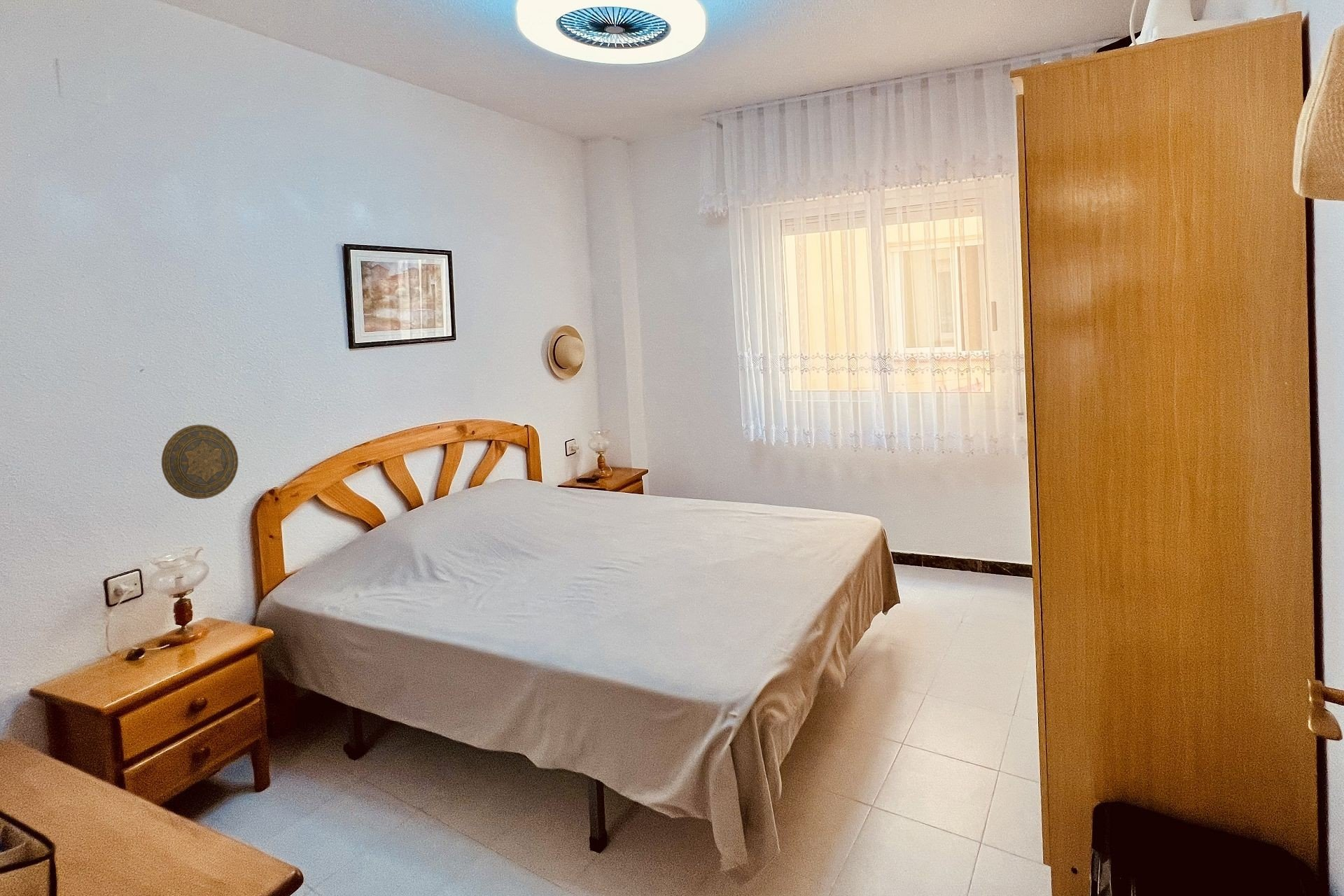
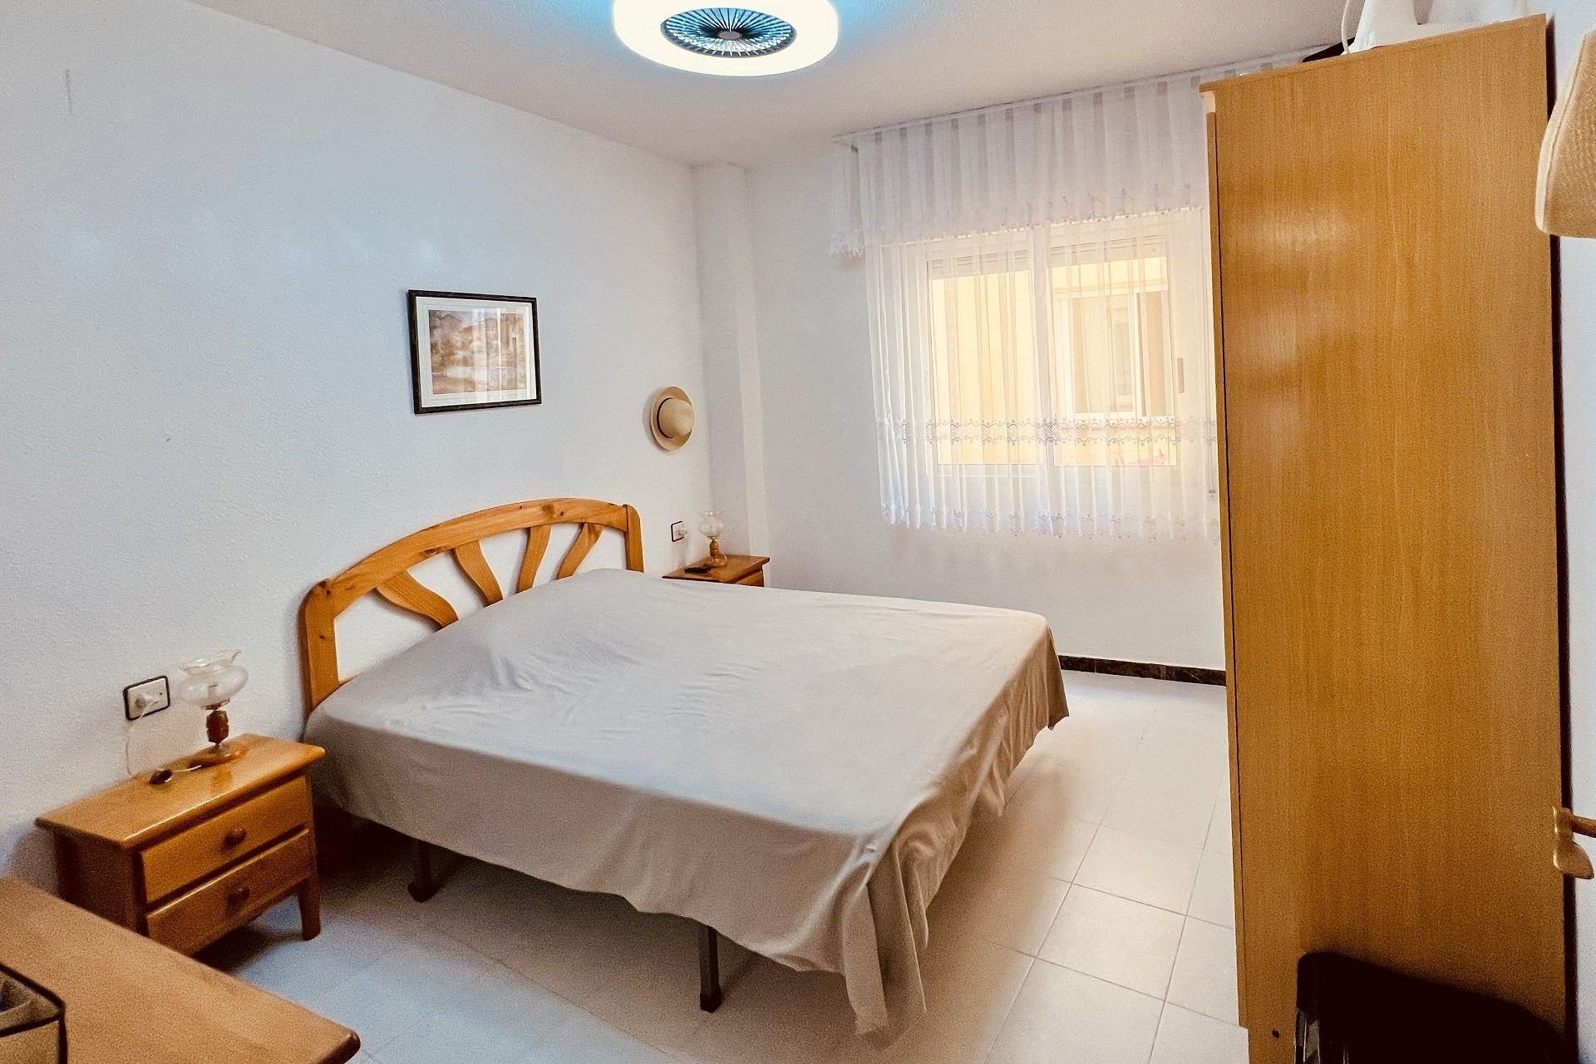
- decorative plate (203, 461)
